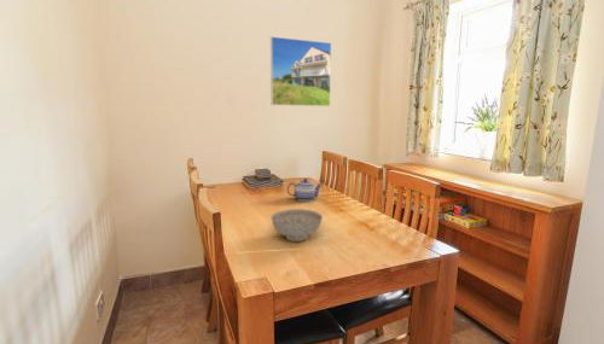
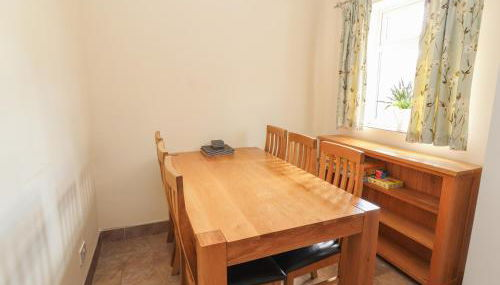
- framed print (301, 72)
- teapot (304, 188)
- decorative bowl (296, 226)
